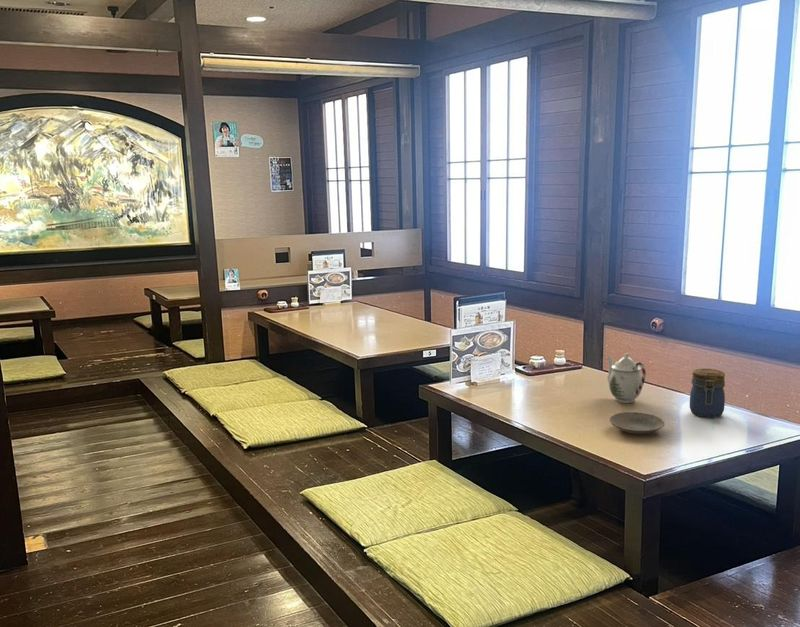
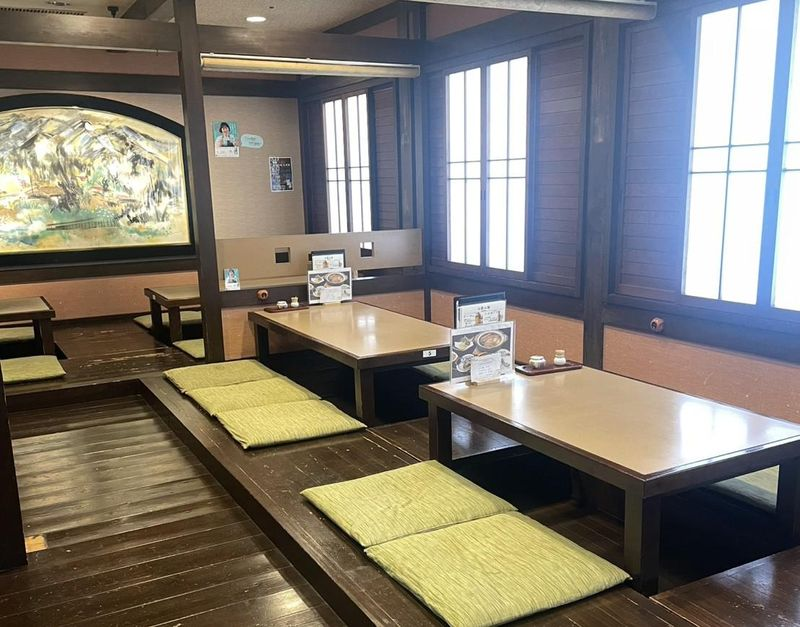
- teapot (625, 376)
- jar (707, 392)
- plate (636, 424)
